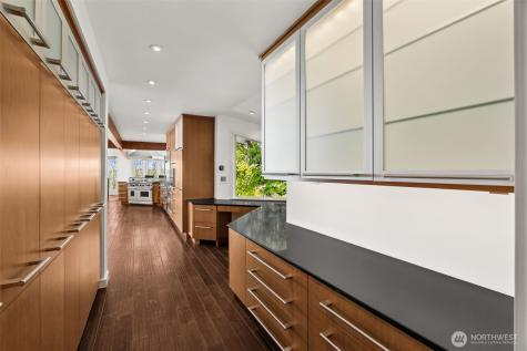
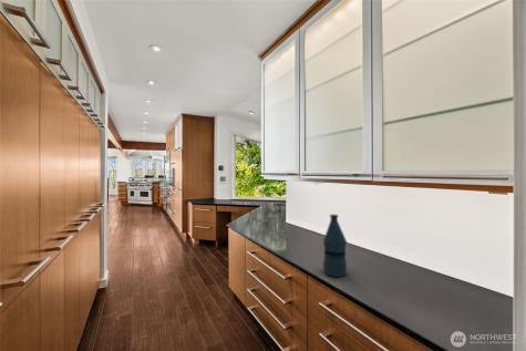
+ bottle (334, 244)
